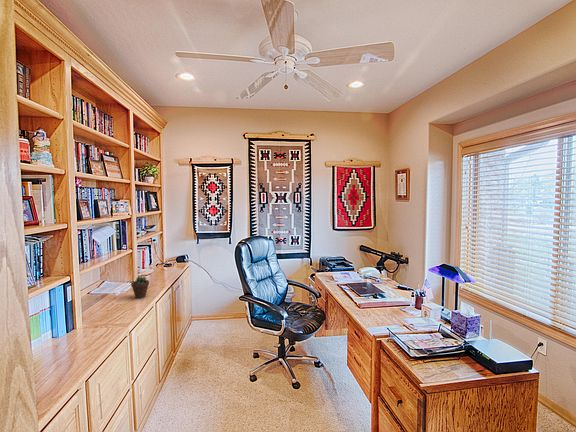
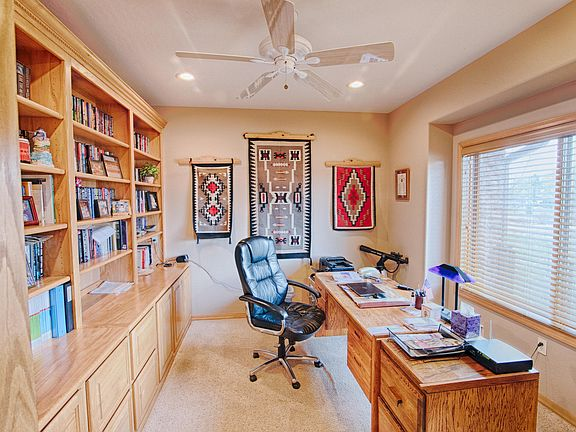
- succulent plant (140, 283)
